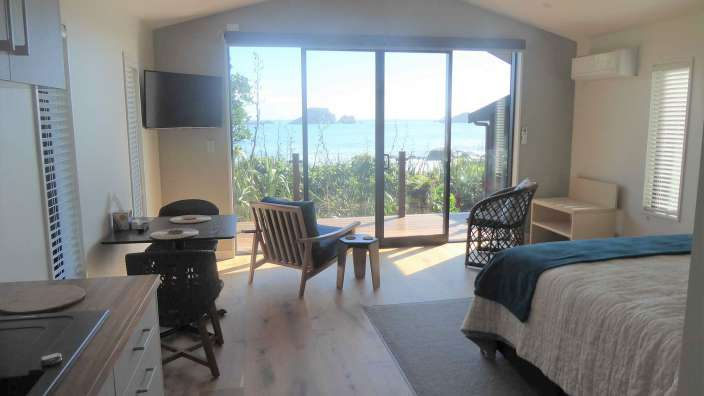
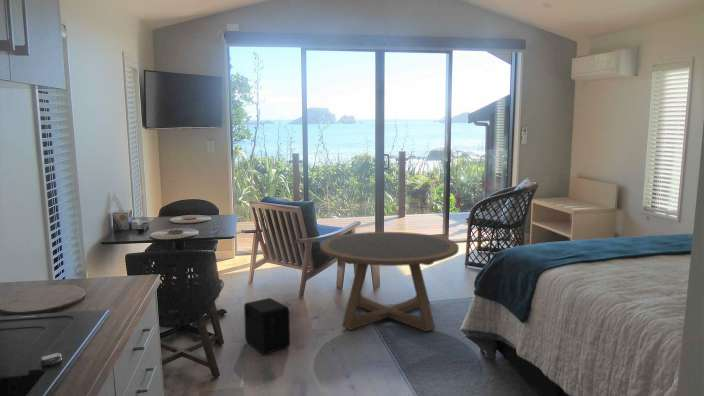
+ coffee table (388, 265)
+ air purifier (267, 324)
